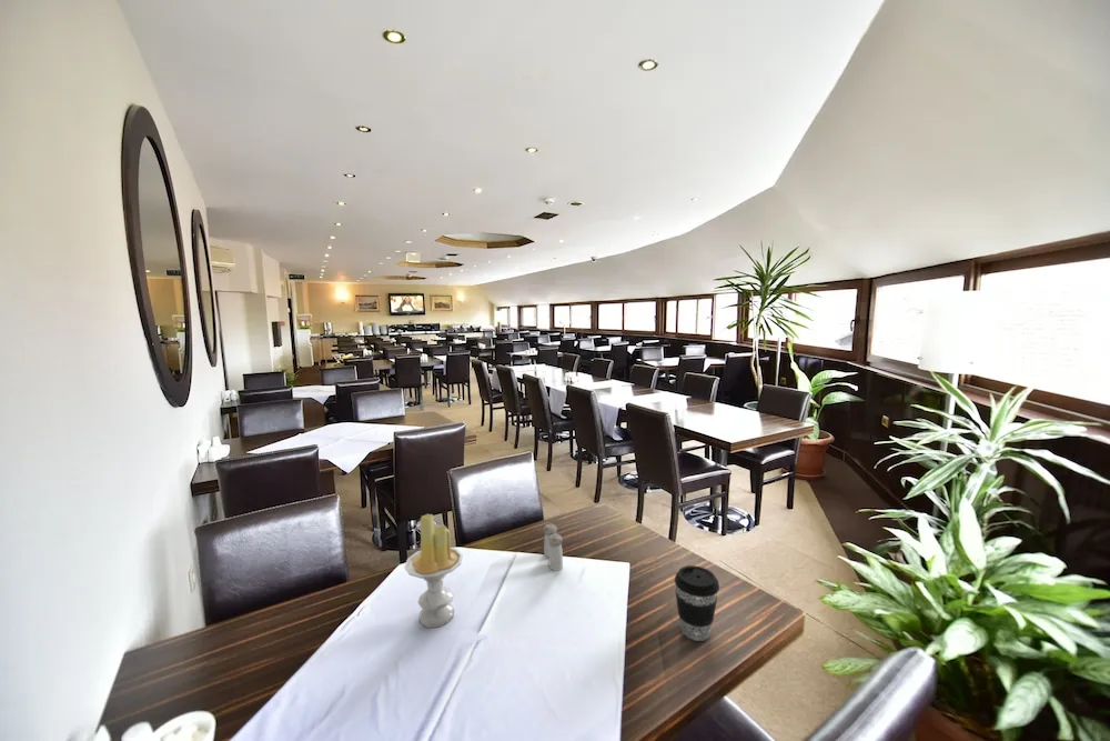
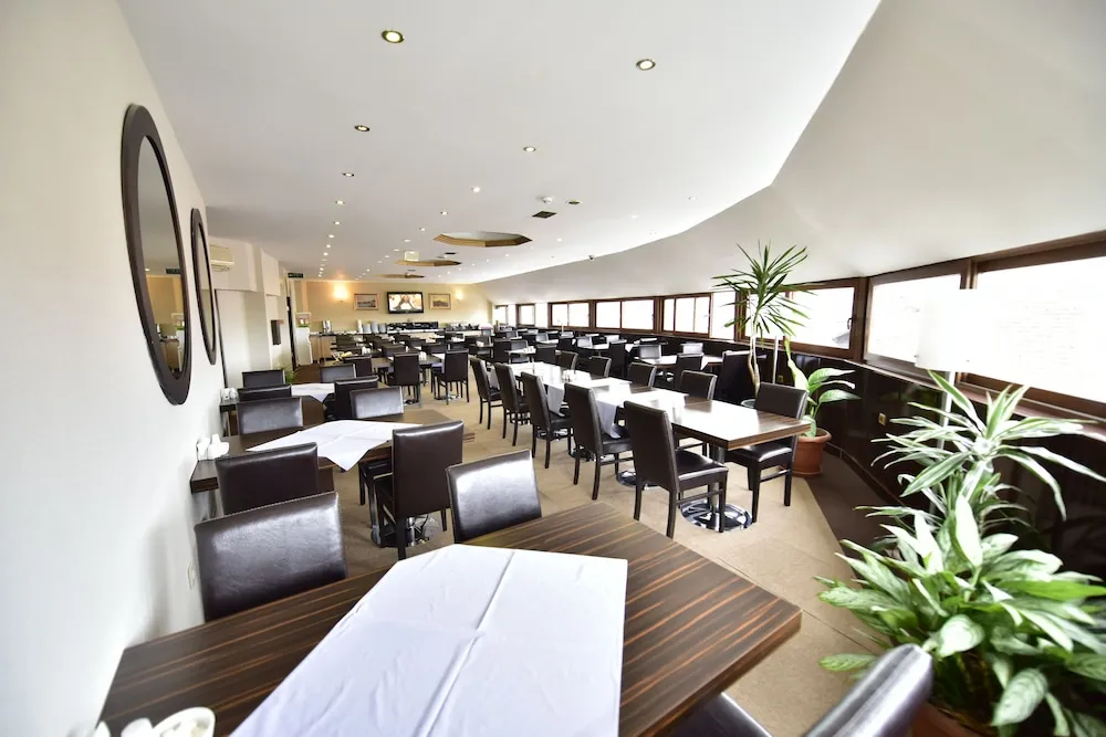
- candle (434, 564)
- coffee cup (696, 603)
- salt and pepper shaker (553, 545)
